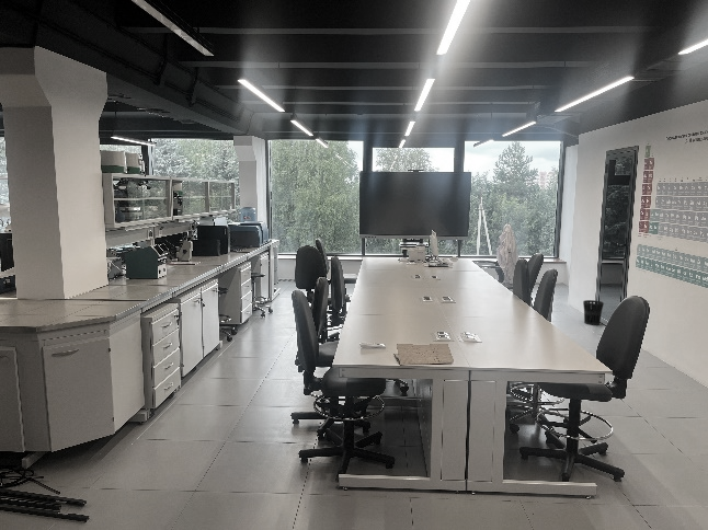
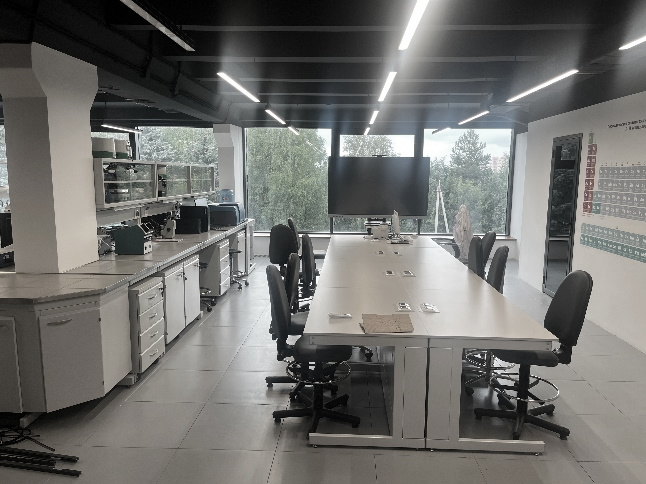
- wastebasket (592, 312)
